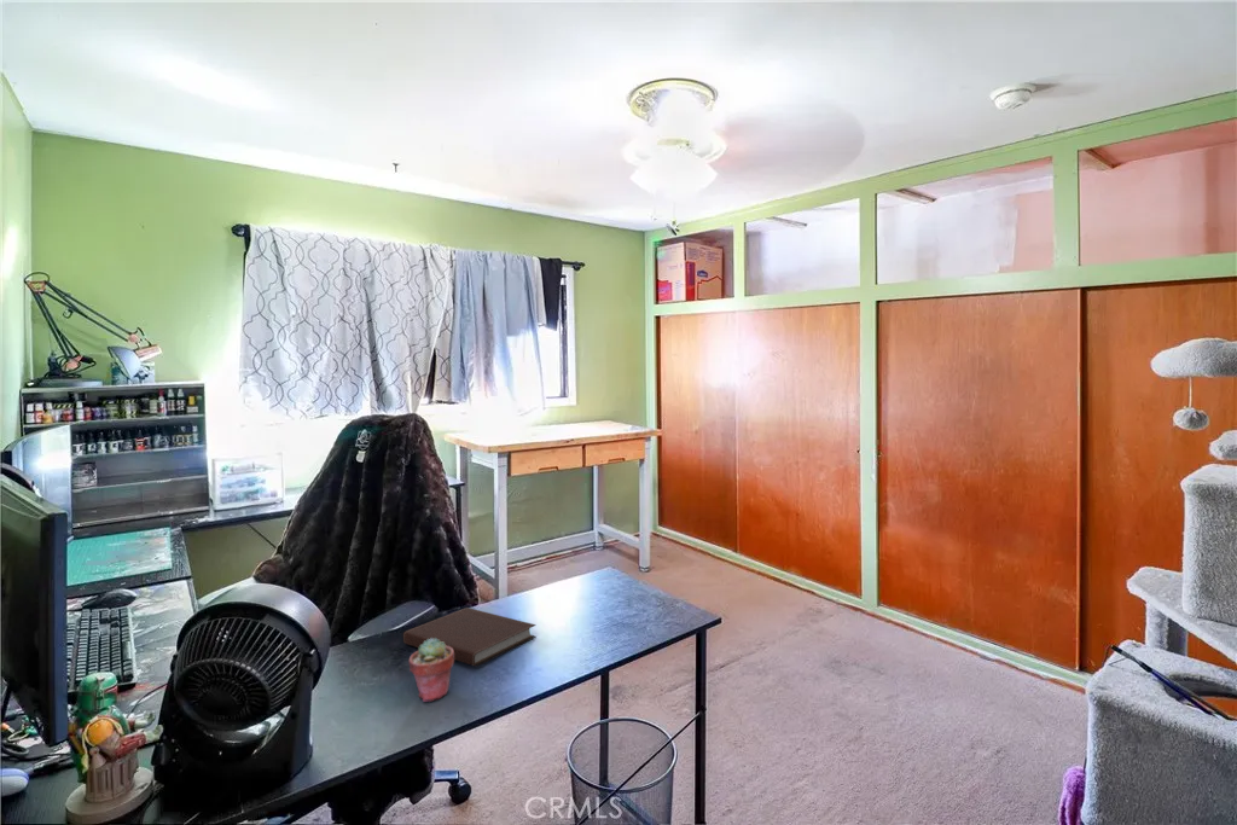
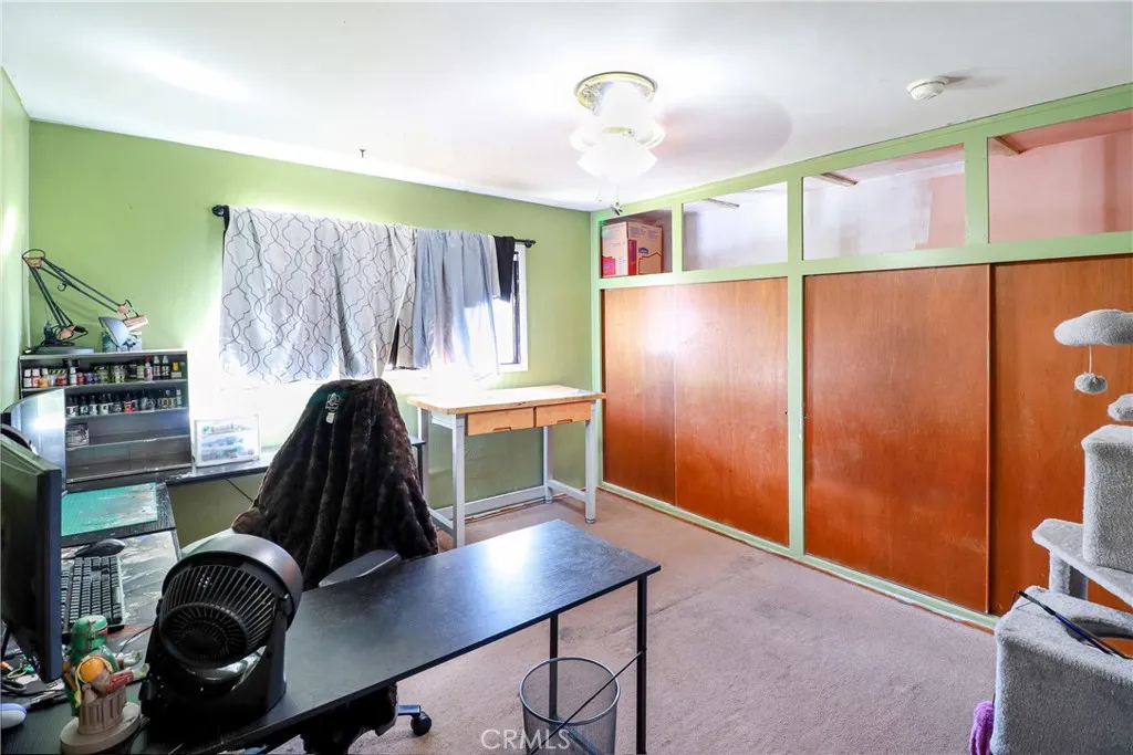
- notebook (470, 634)
- potted succulent (431, 666)
